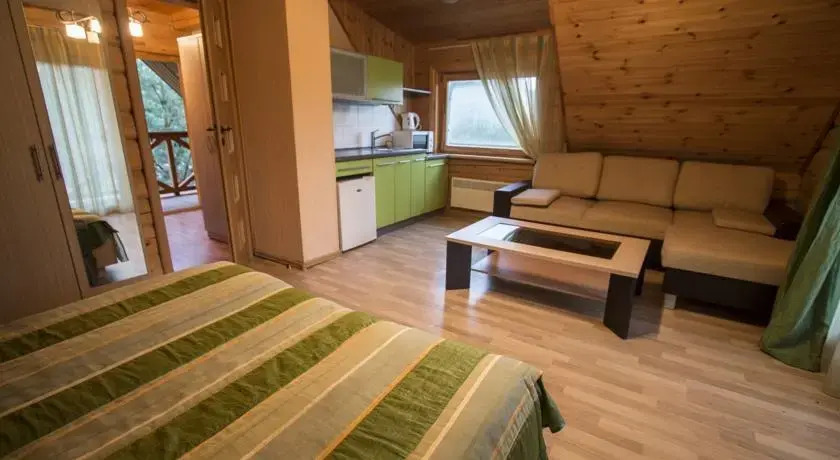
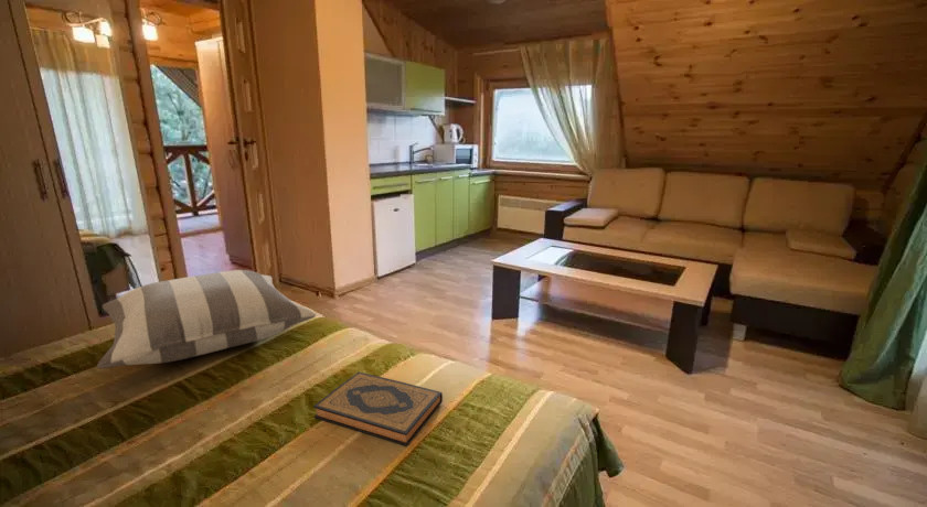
+ hardback book (380, 403)
+ pillow (206, 310)
